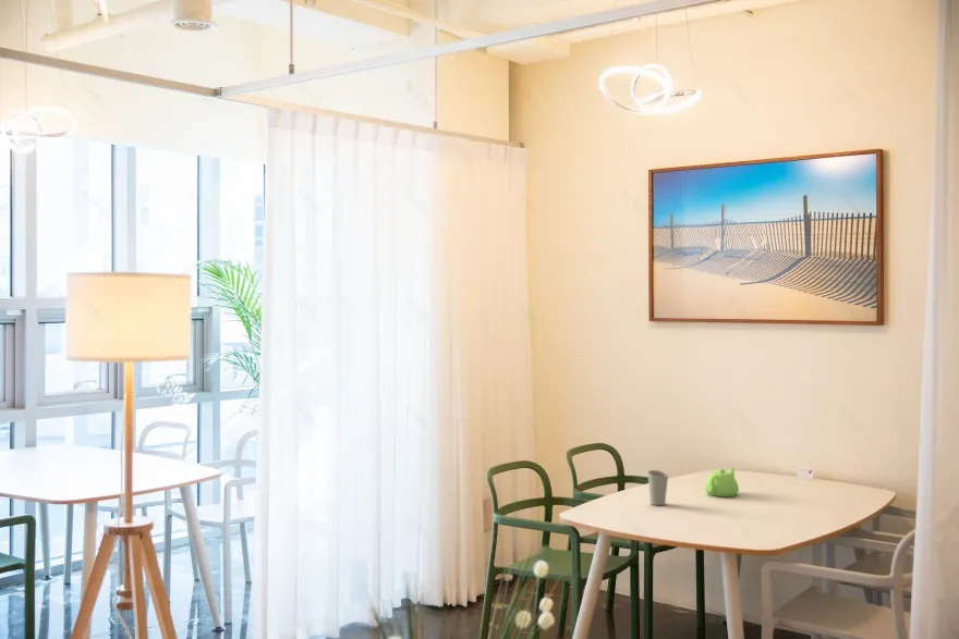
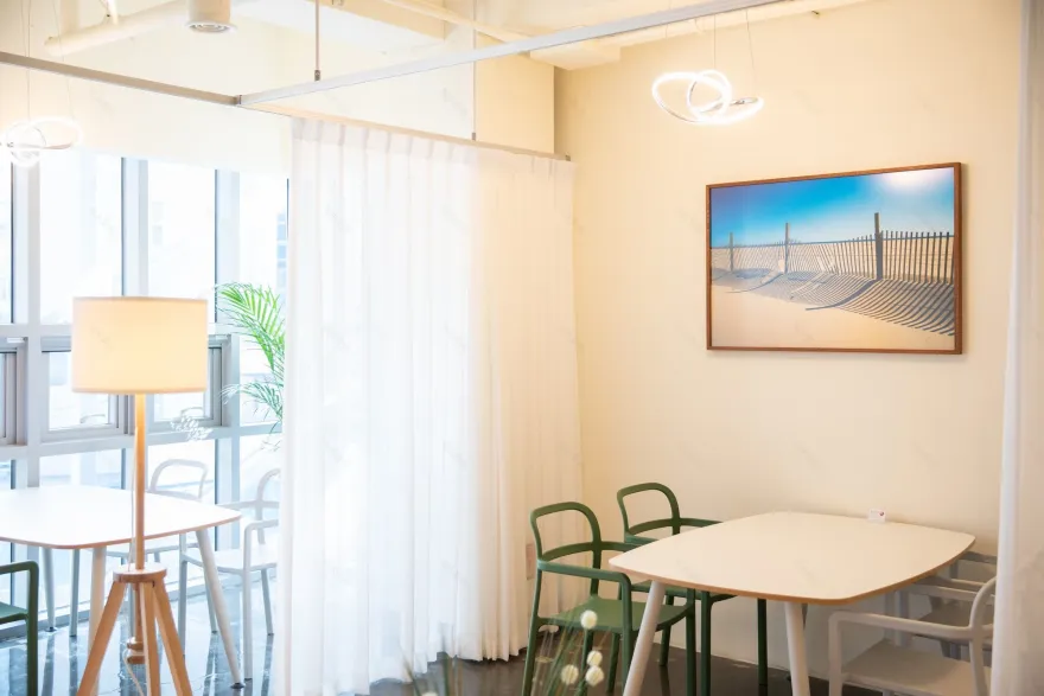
- teapot (723, 481)
- cup (657, 488)
